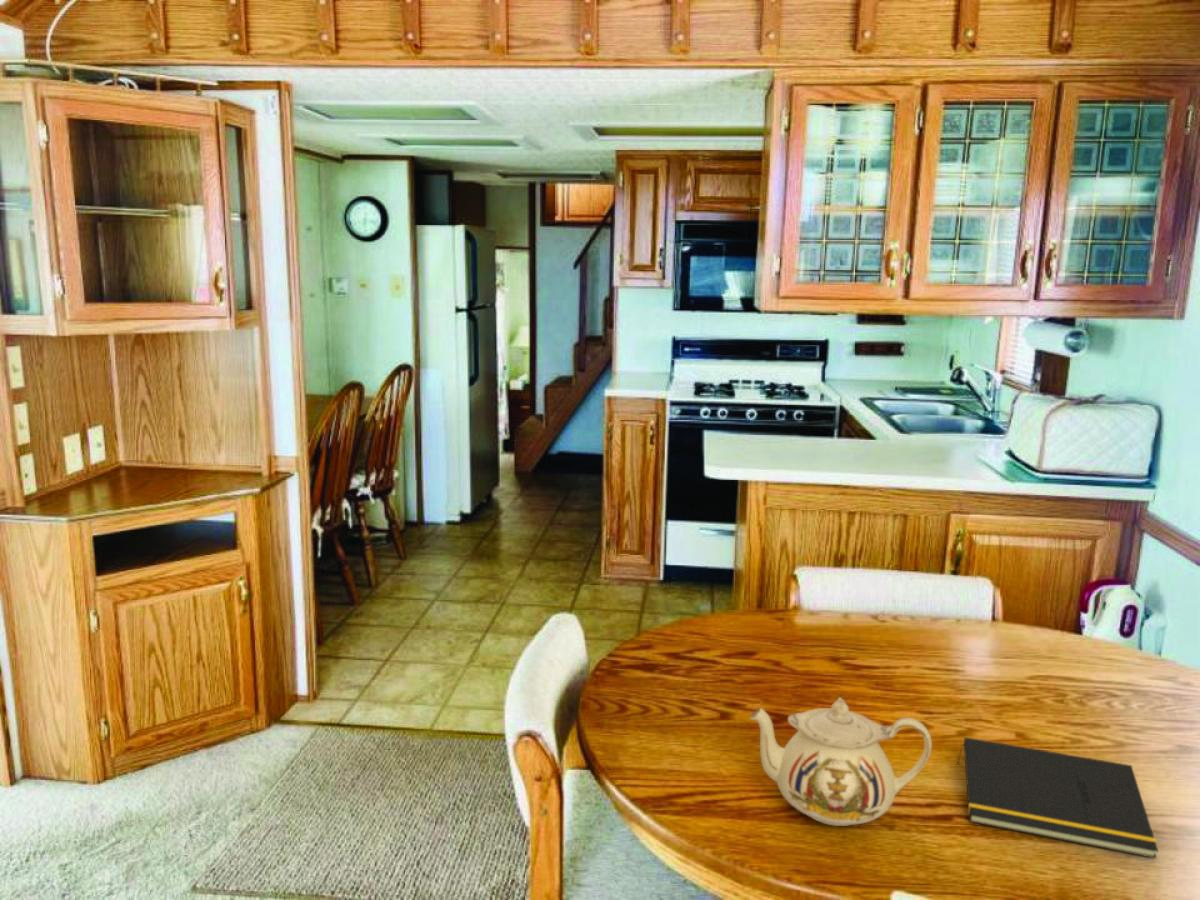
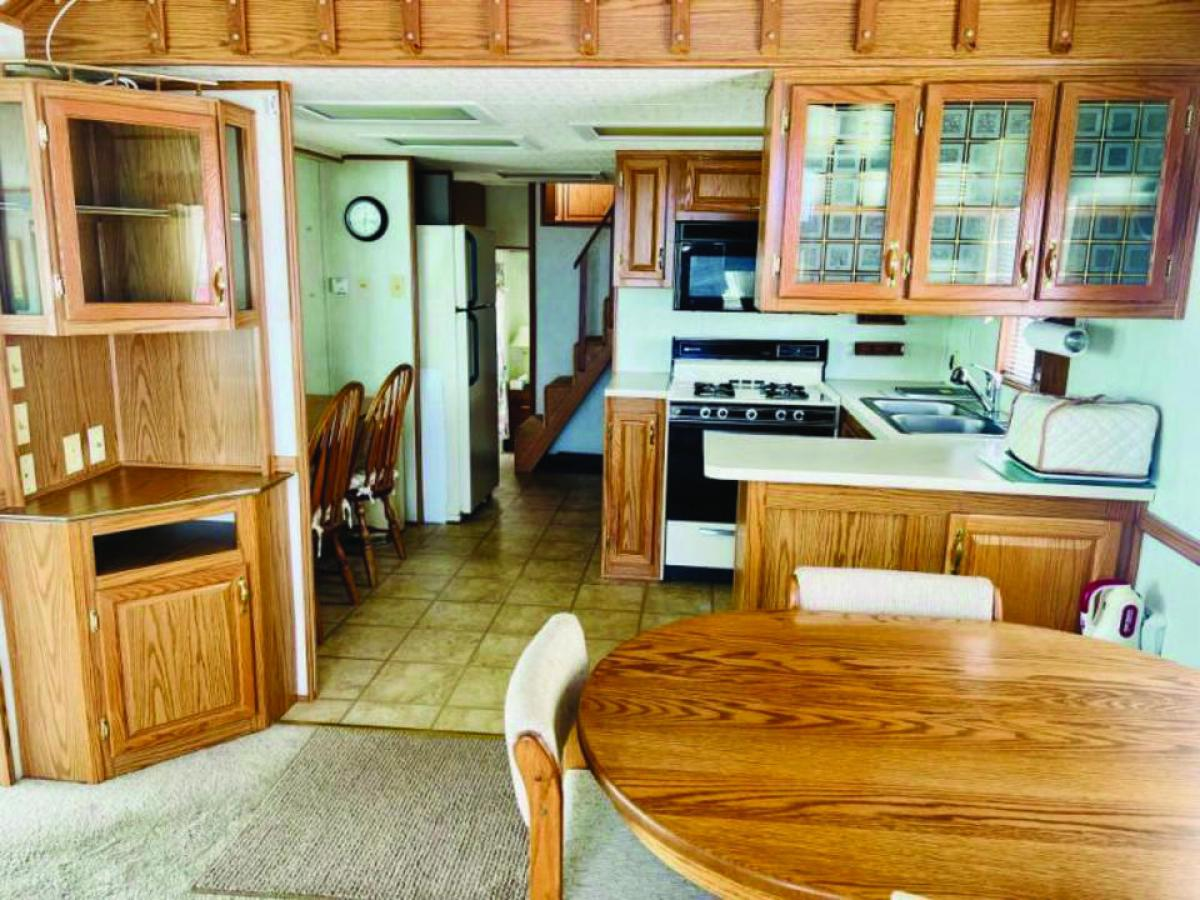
- teapot (836, 753)
- notepad (1052, 792)
